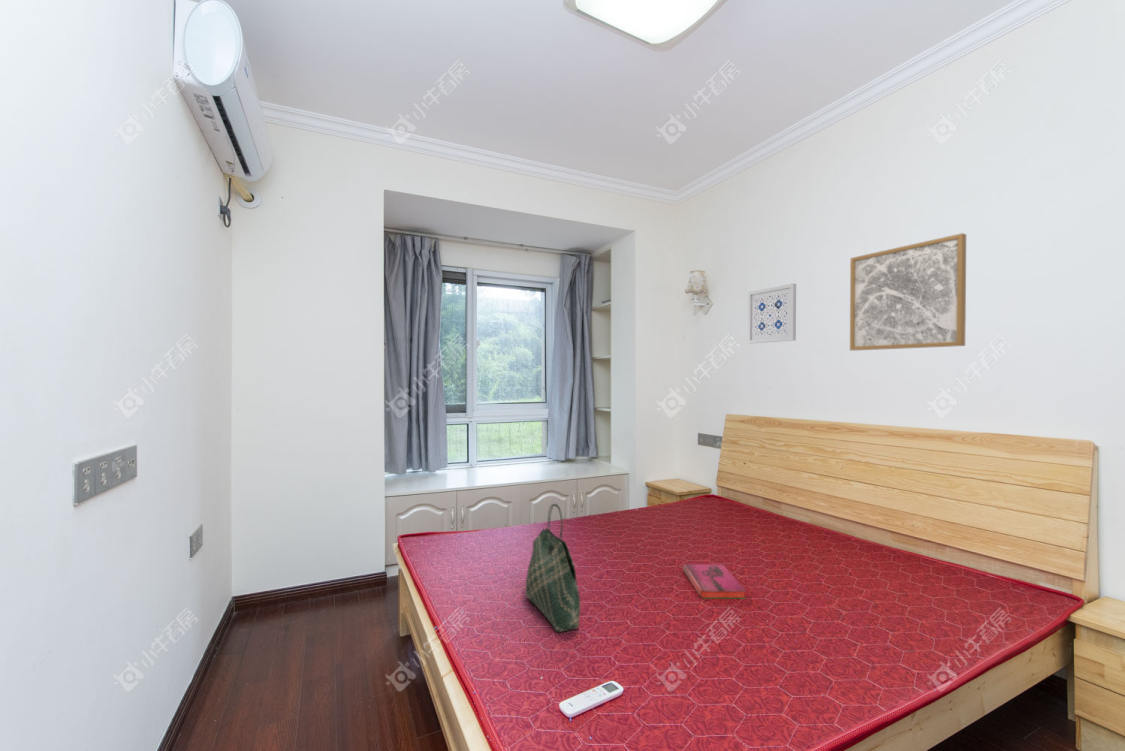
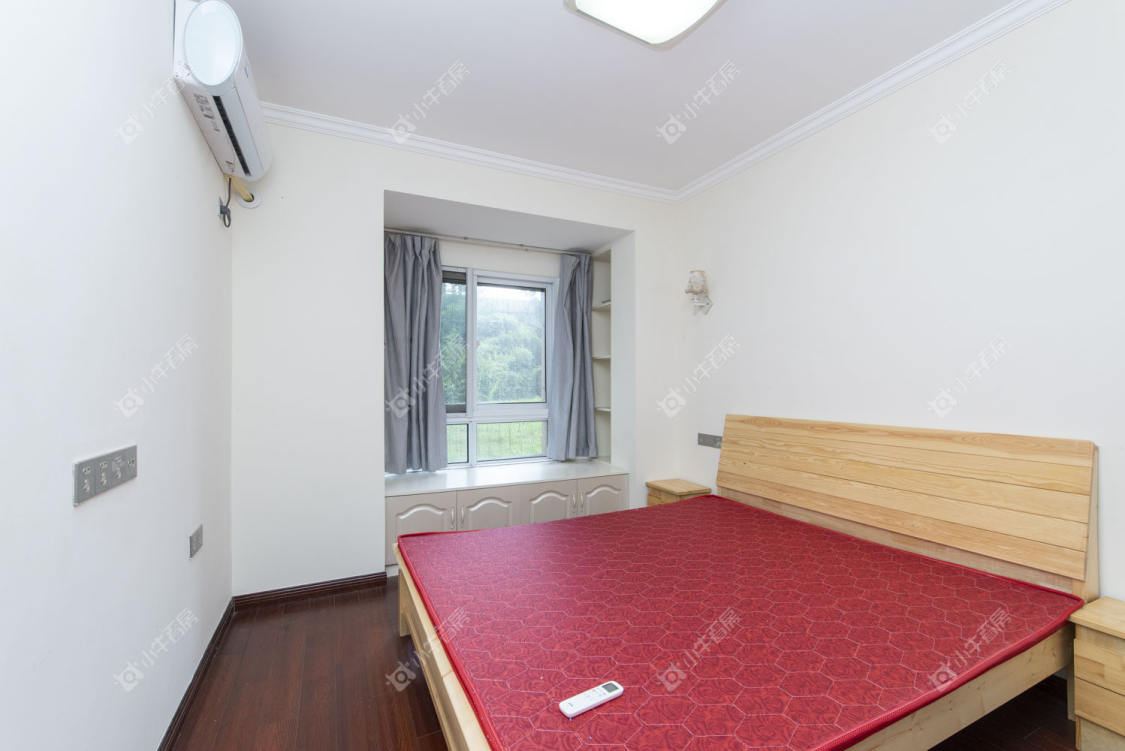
- wall art (770, 315)
- hardback book (712, 580)
- tote bag (550, 557)
- wall art (902, 297)
